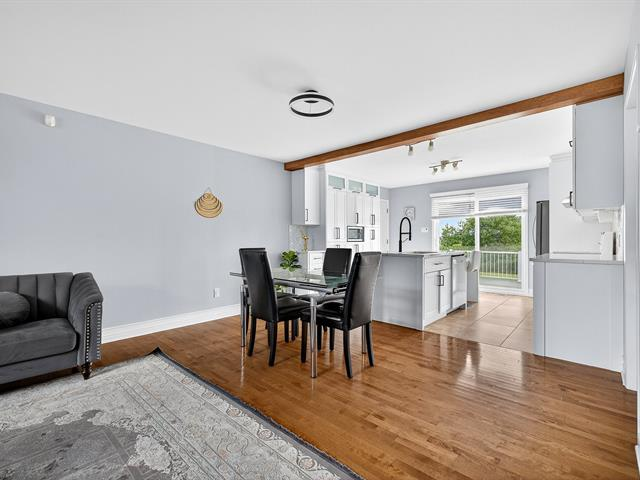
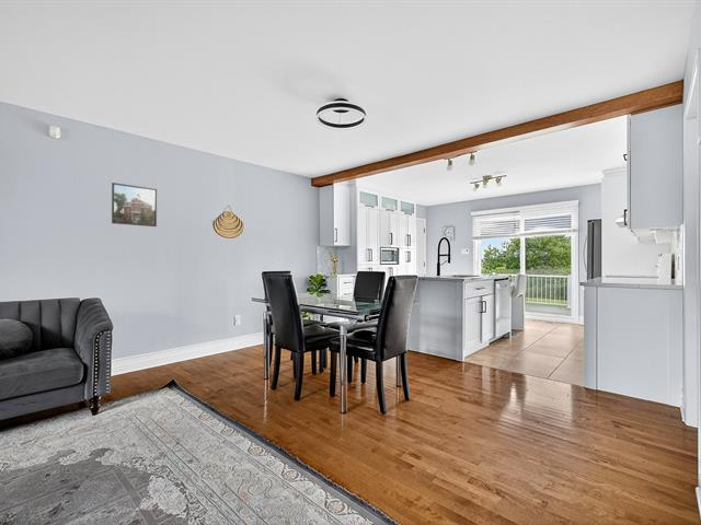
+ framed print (135, 206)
